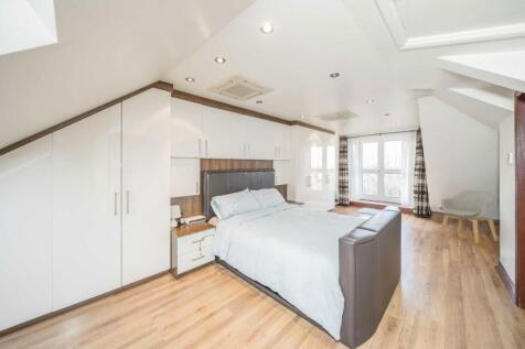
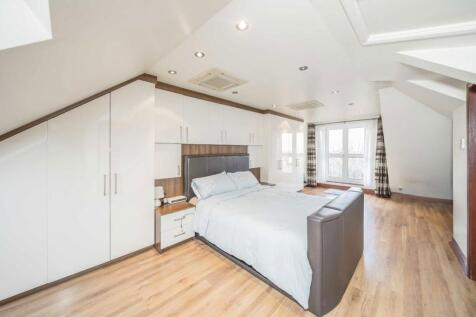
- armchair (468, 214)
